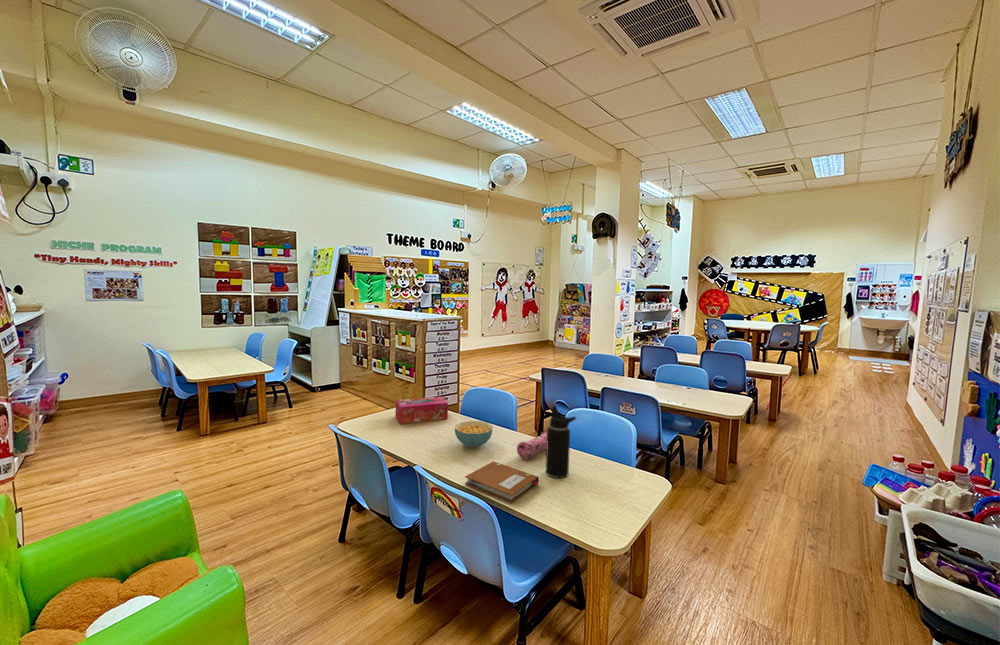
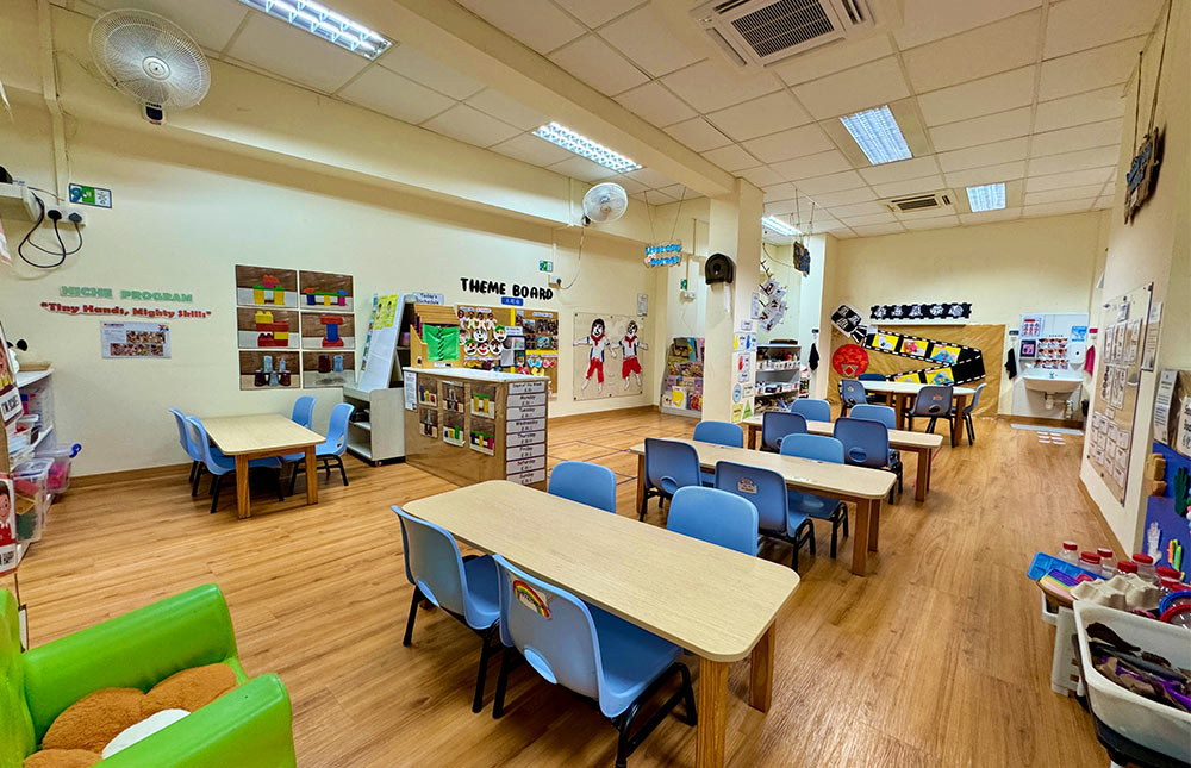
- water bottle (560, 441)
- cereal bowl (473, 436)
- tissue box (421, 409)
- notebook (503, 480)
- pencil case (536, 445)
